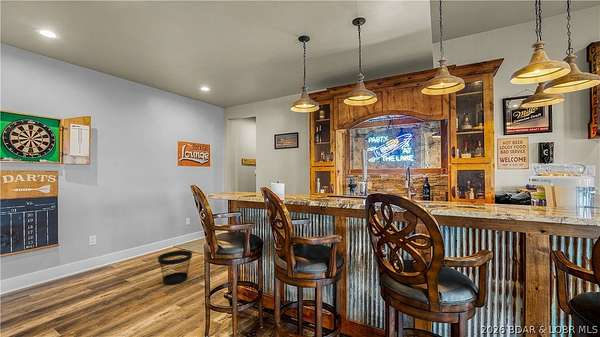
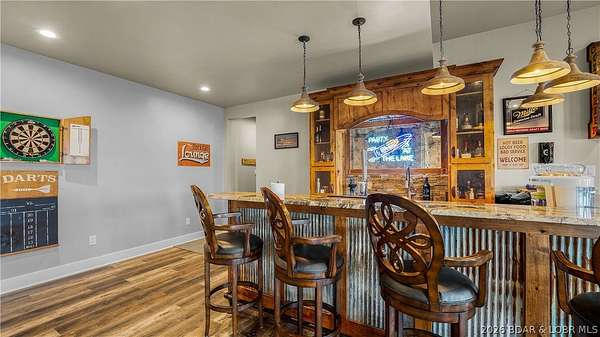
- wastebasket (175, 267)
